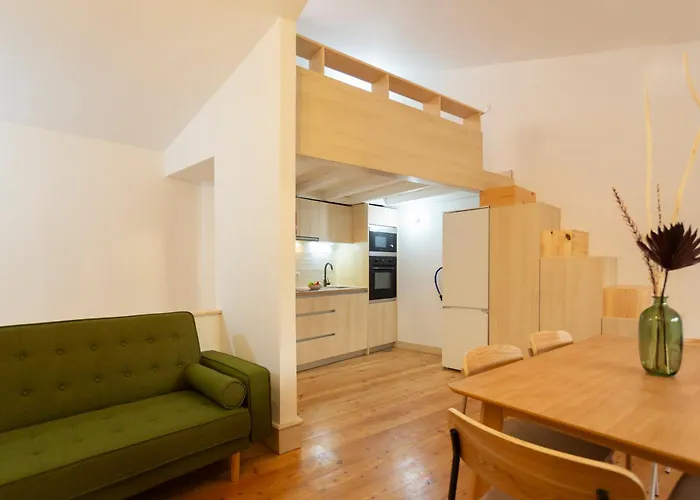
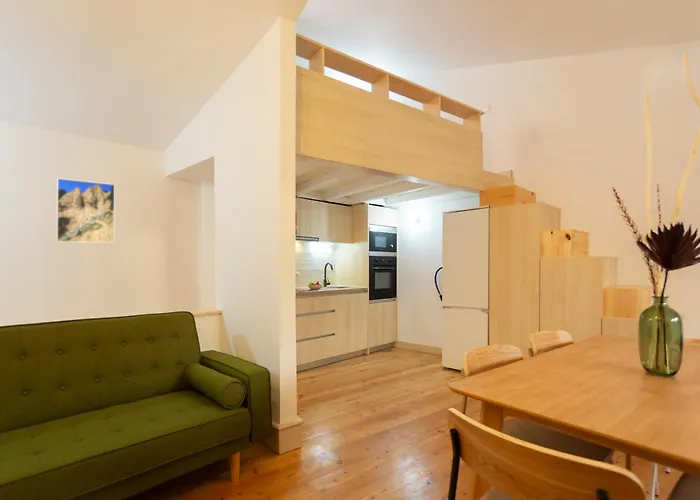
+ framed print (86, 211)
